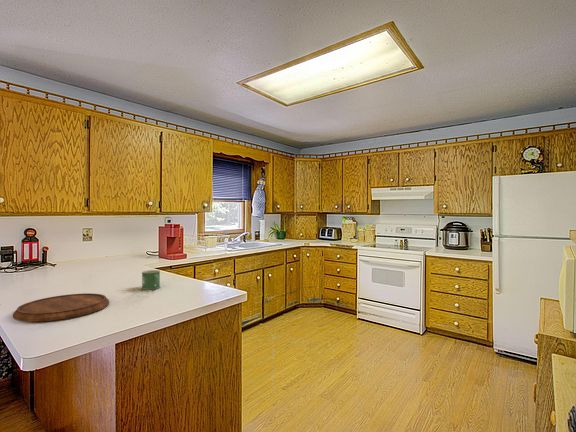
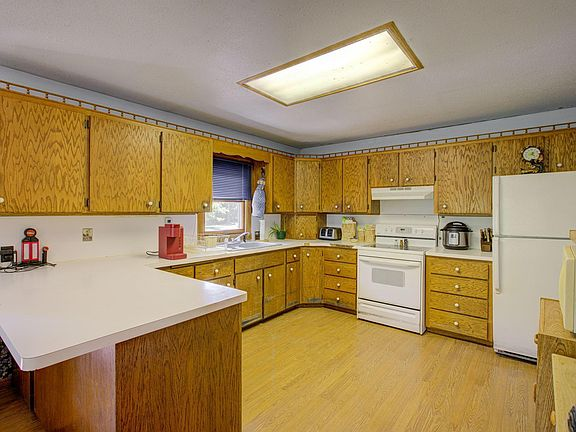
- cutting board (64, 305)
- mug (152, 279)
